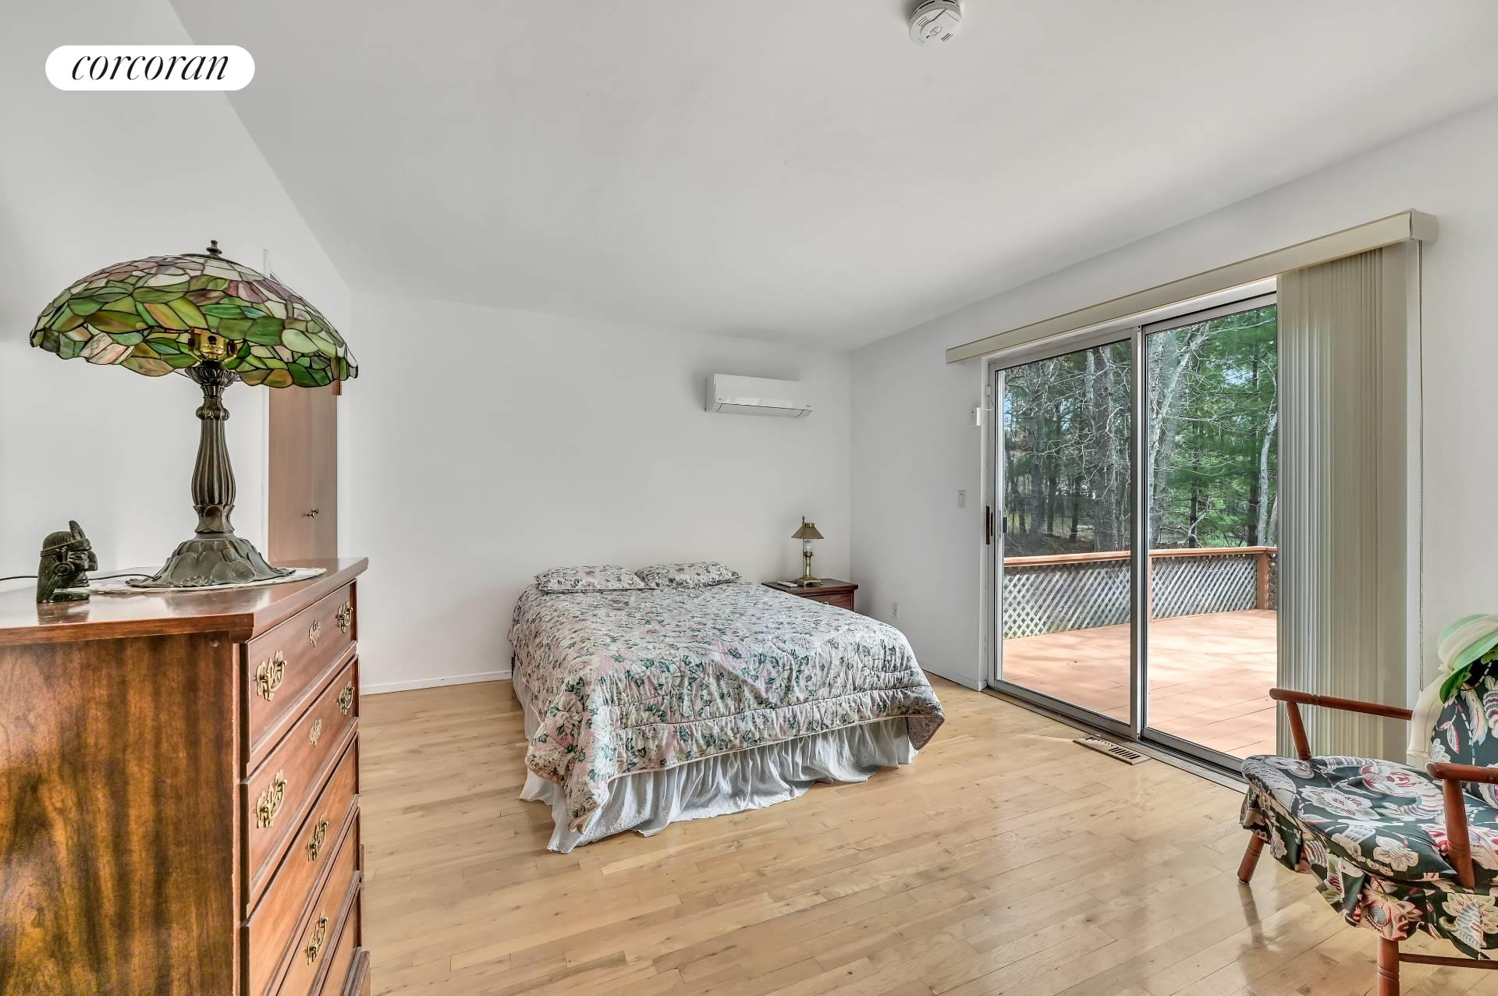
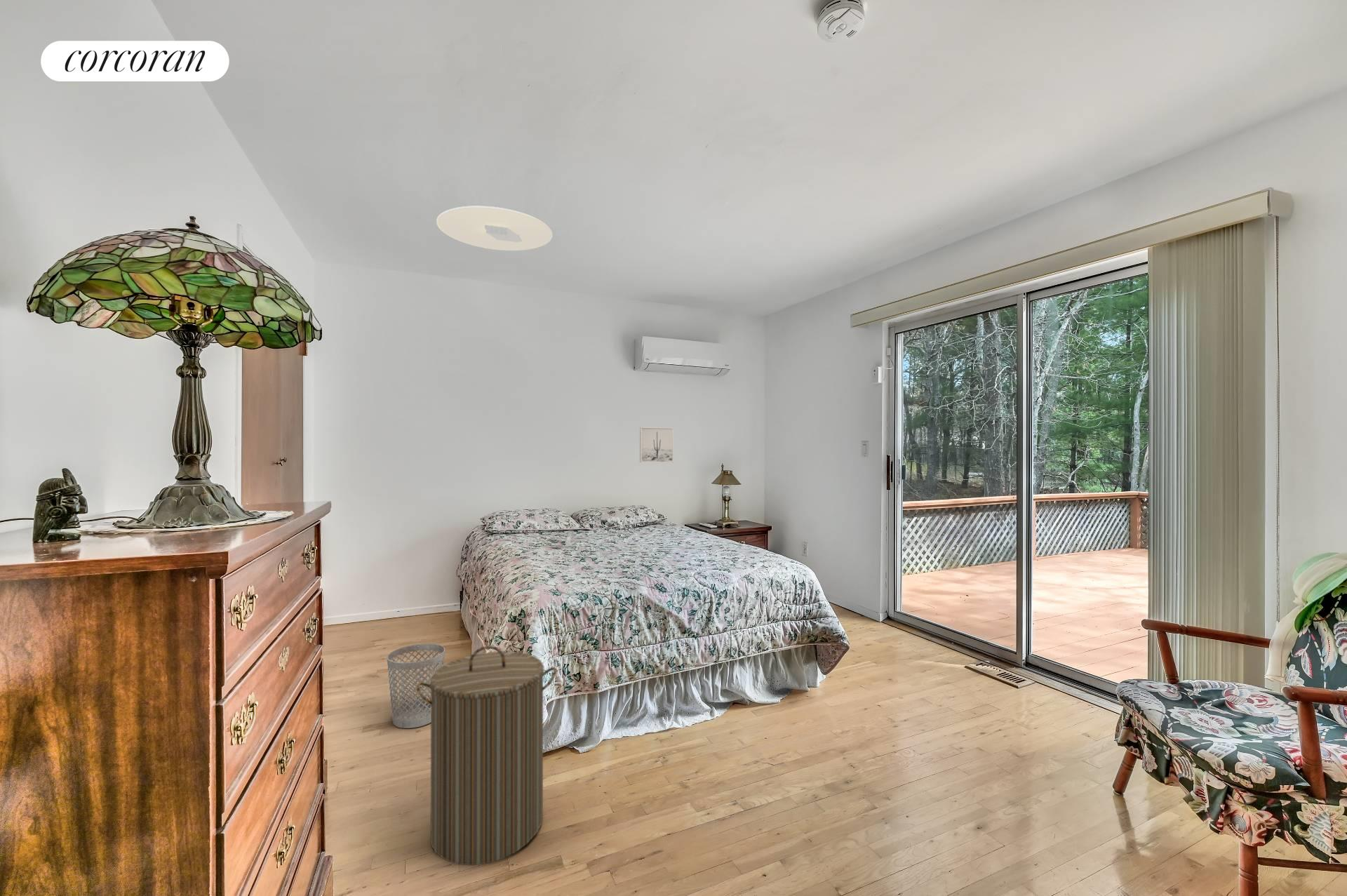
+ ceiling light (496, 225)
+ laundry hamper (488, 736)
+ wastebasket (416, 686)
+ wall art (657, 445)
